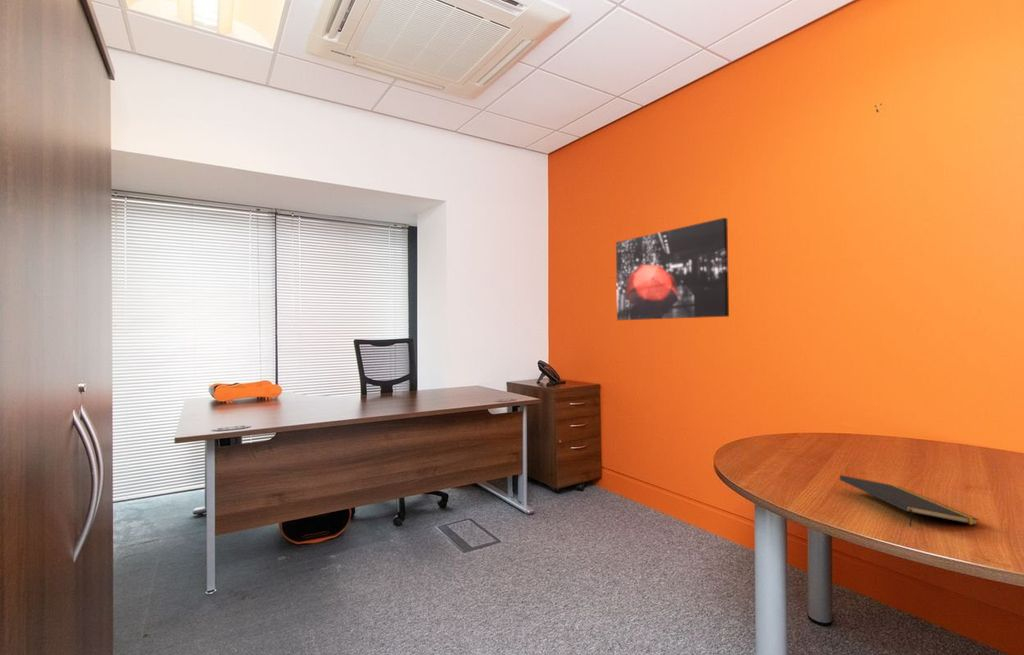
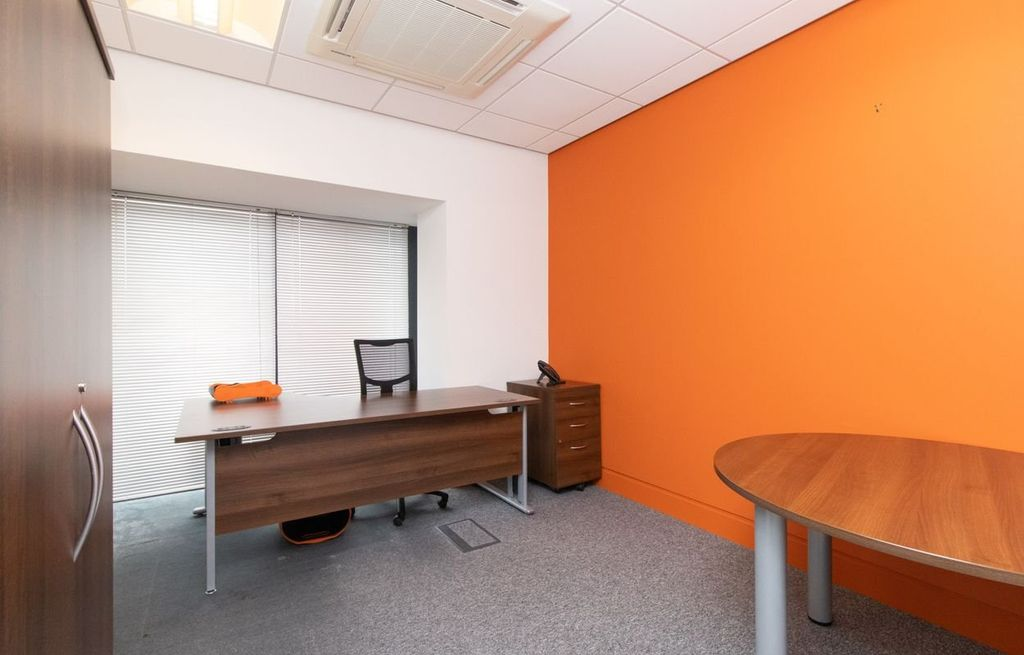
- notepad (902, 497)
- wall art (666, 275)
